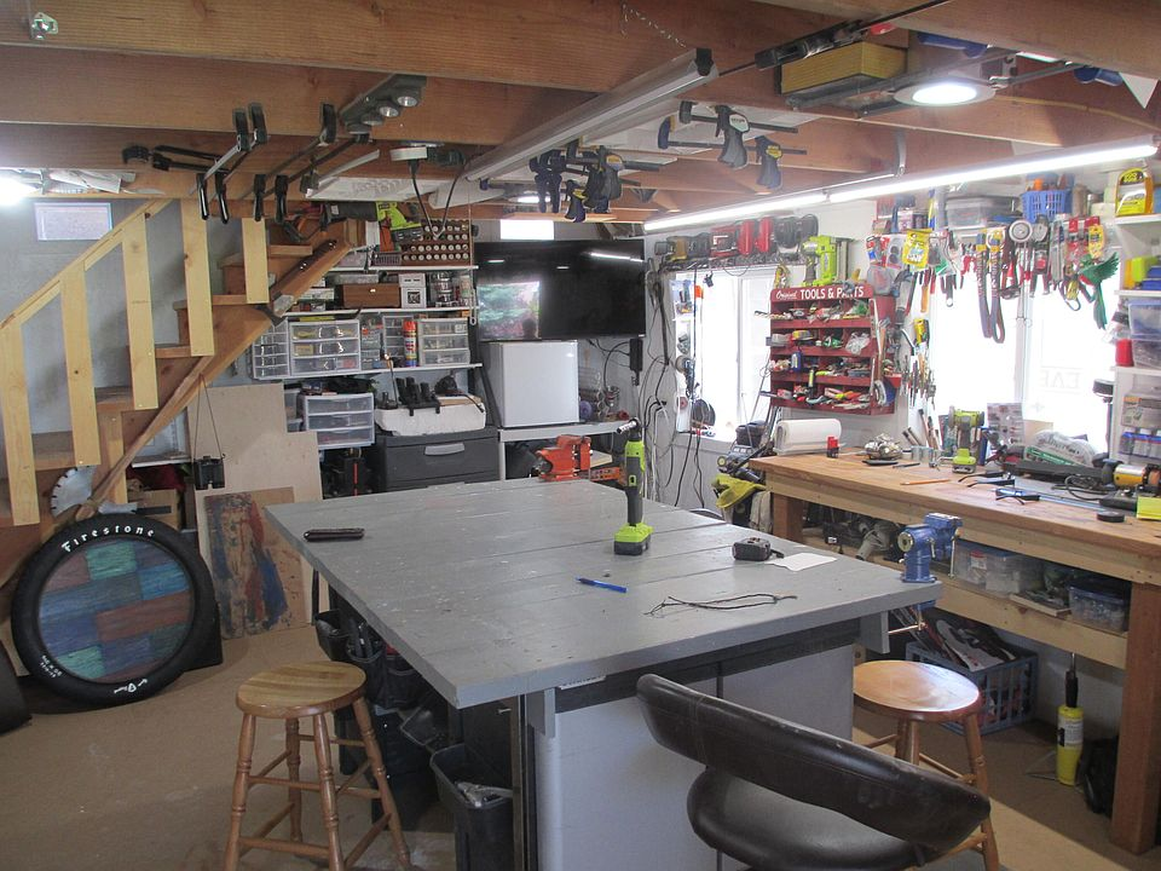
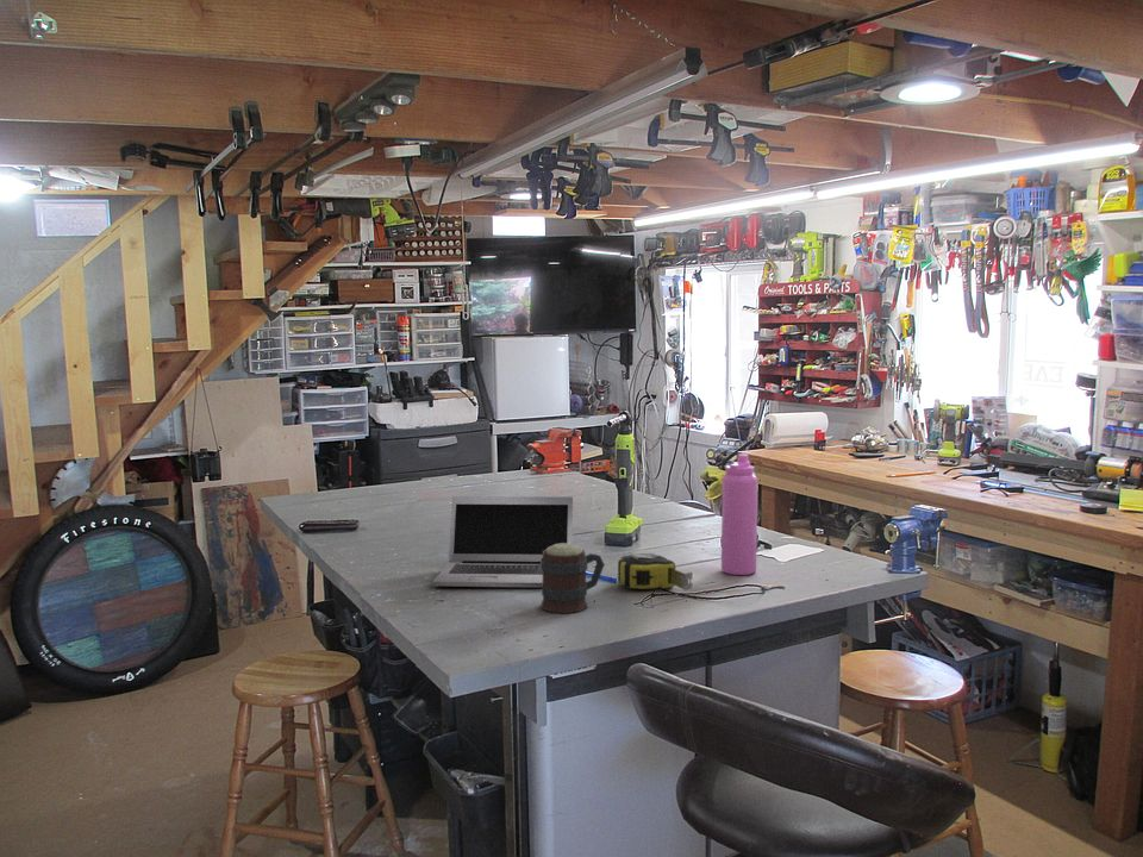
+ laptop (505, 539)
+ mug (573, 574)
+ tape measure (650, 573)
+ water bottle (739, 513)
